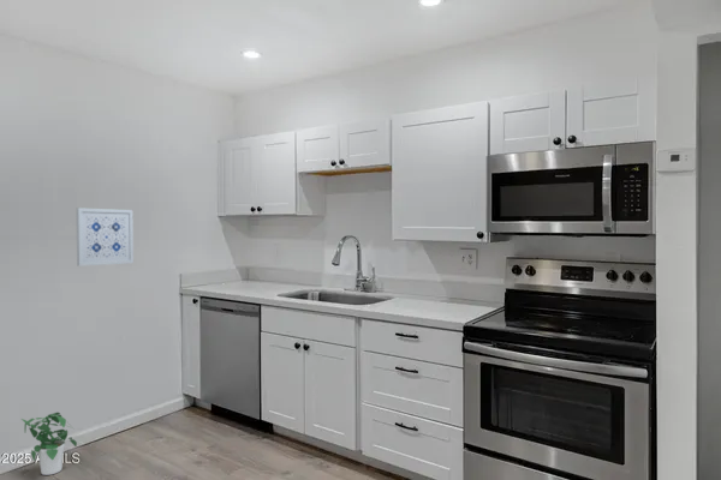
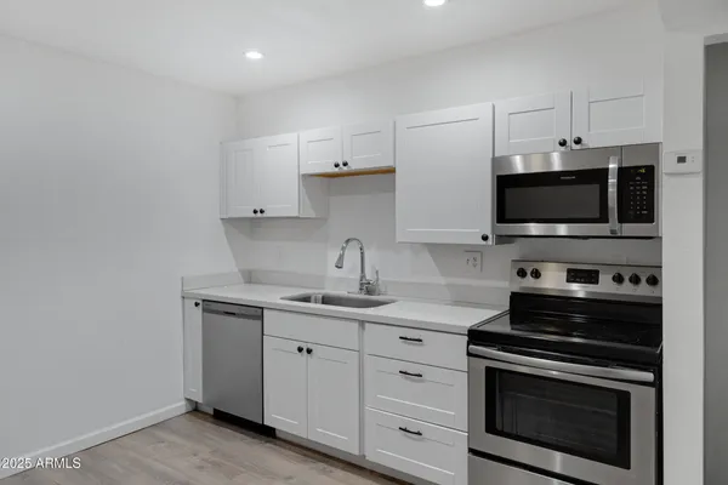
- wall art (106, 236)
- potted plant (50, 442)
